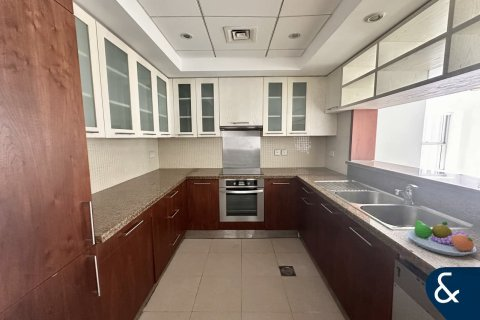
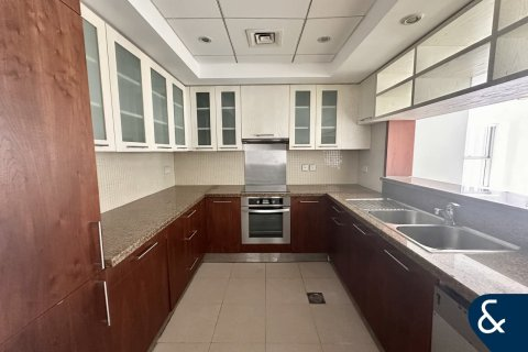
- fruit bowl (438, 234)
